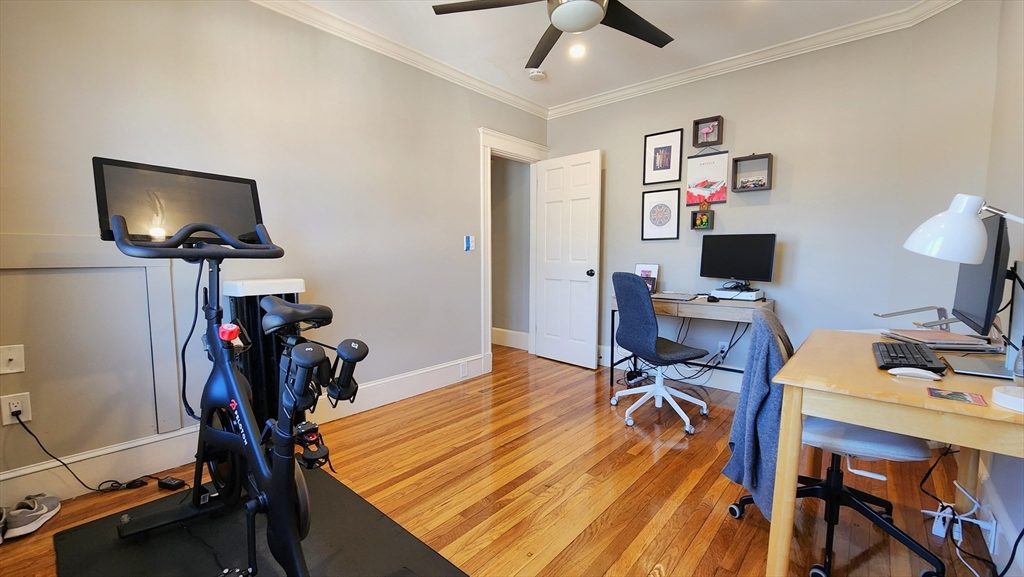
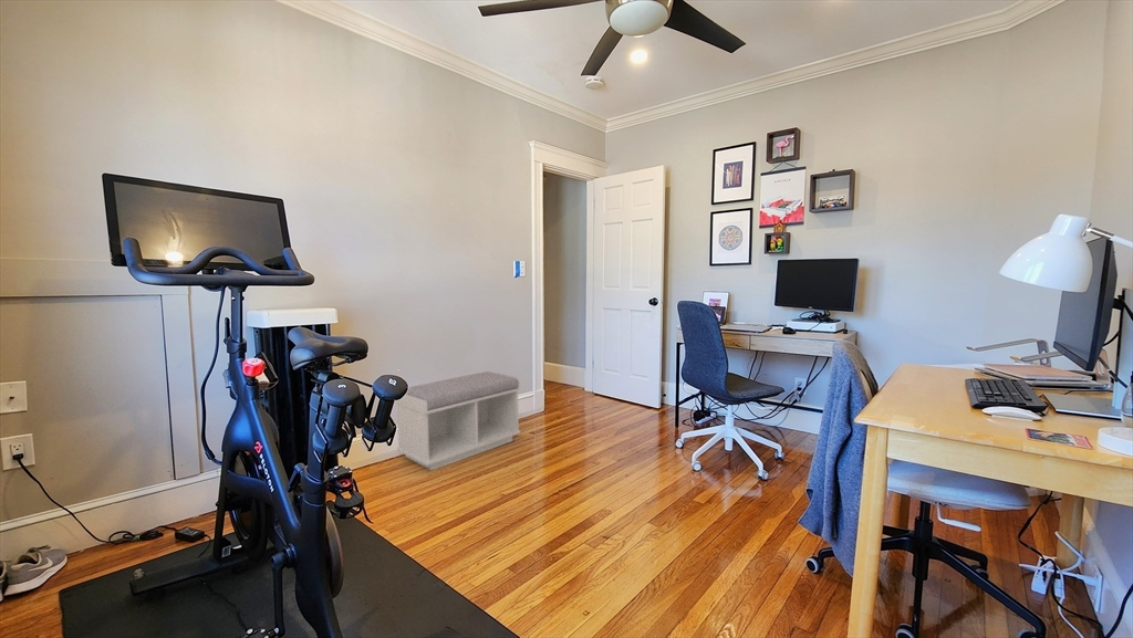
+ bench (461, 415)
